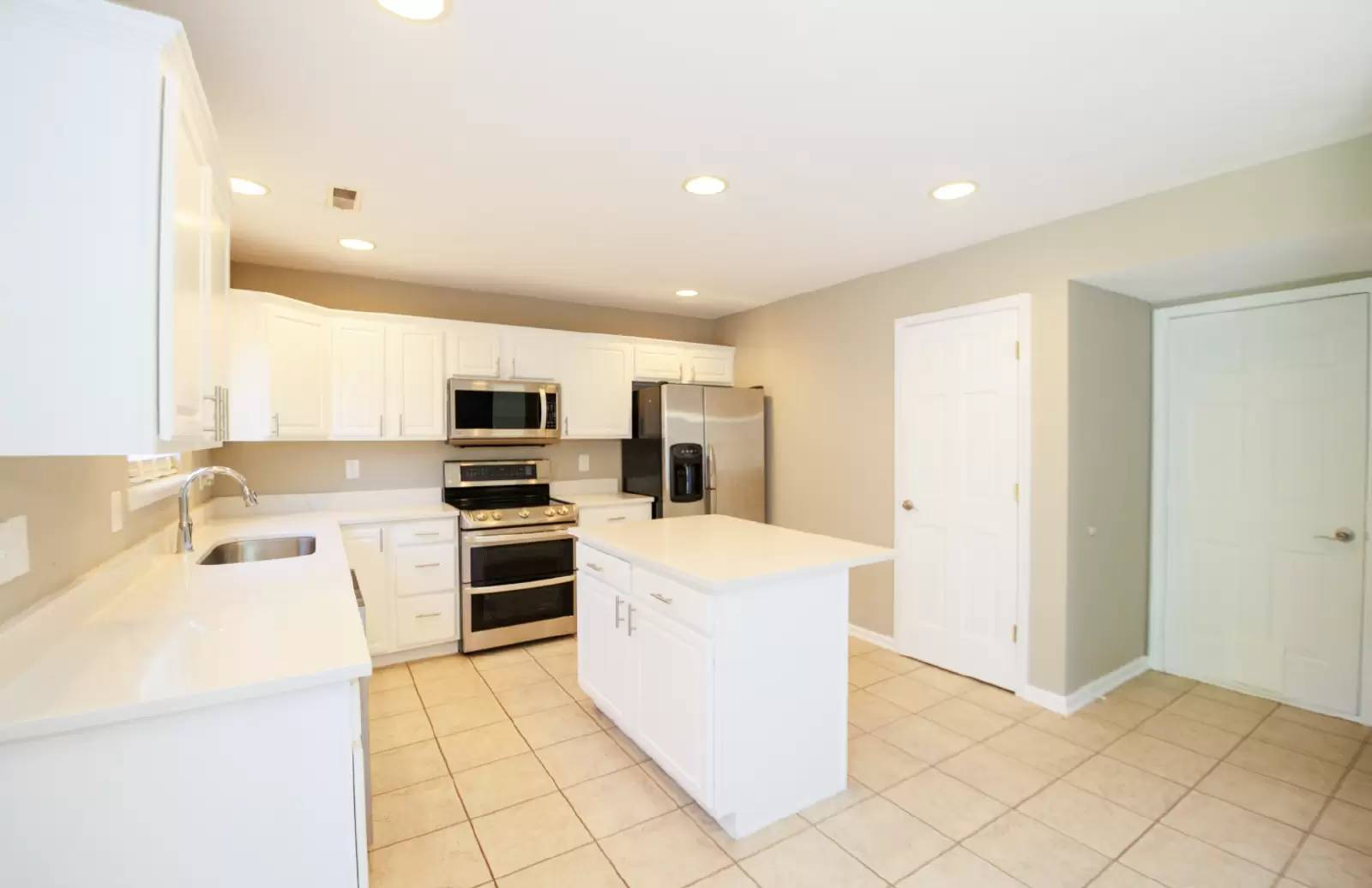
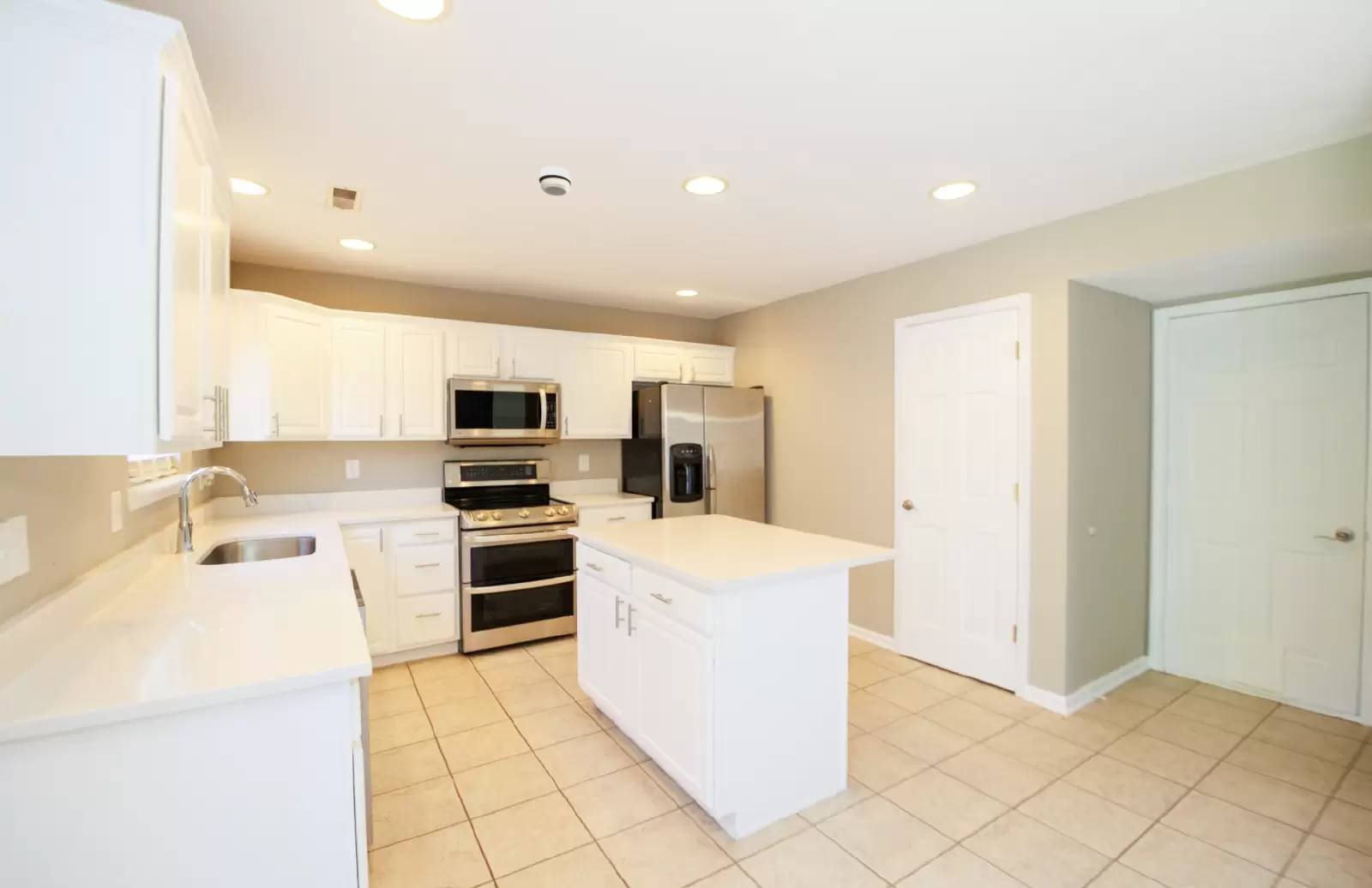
+ smoke detector (555, 182)
